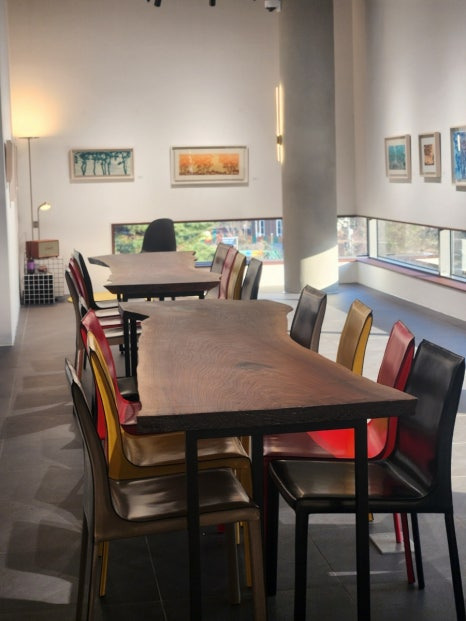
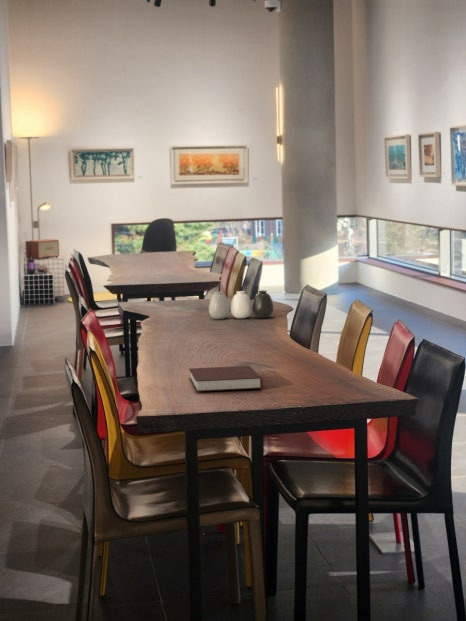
+ notebook (224, 377)
+ vase (241, 304)
